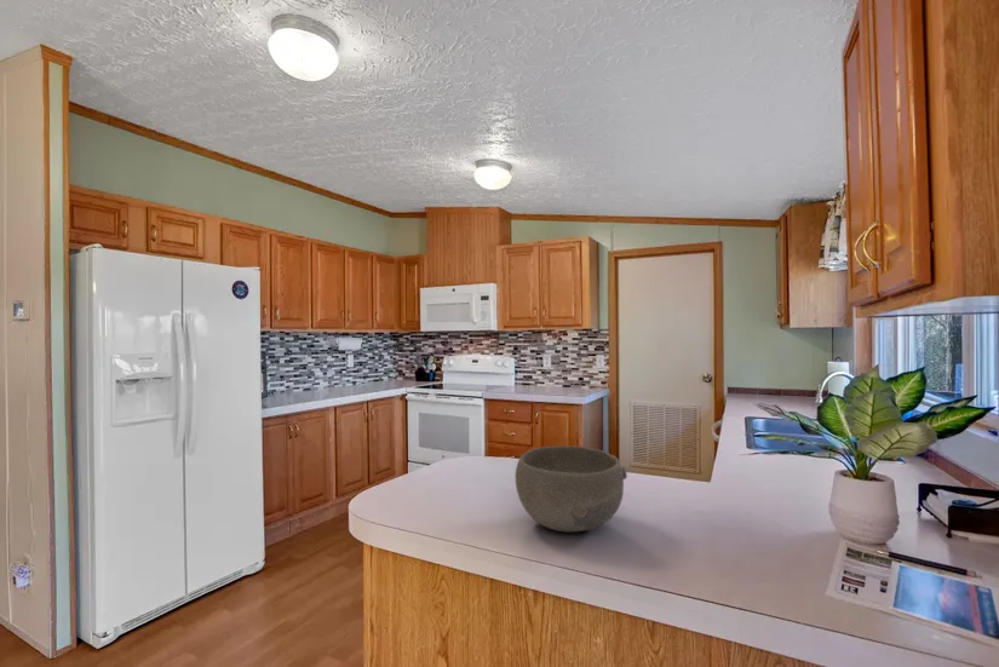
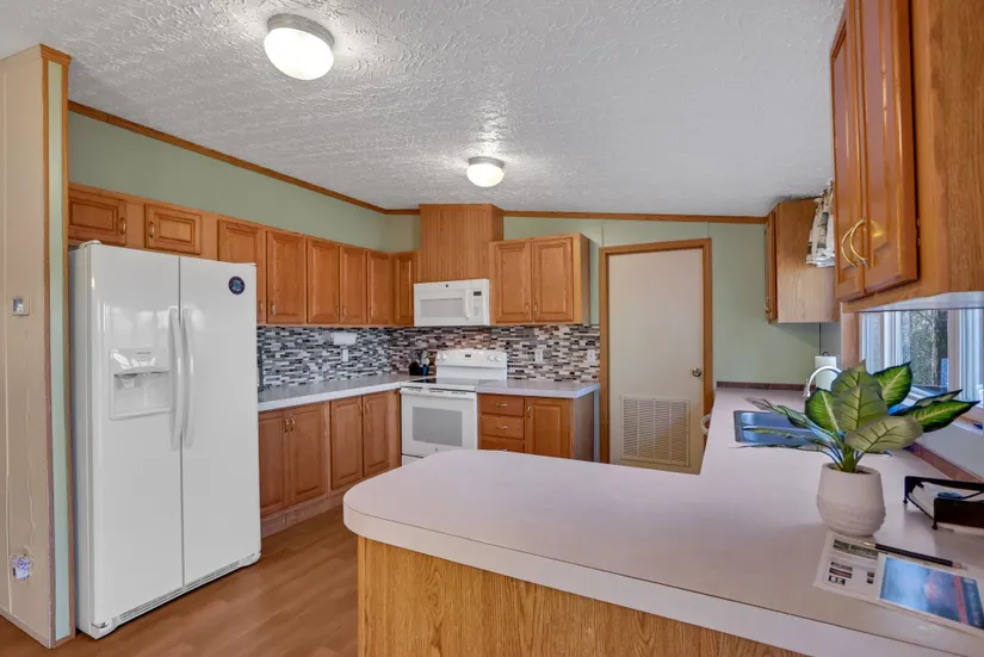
- bowl (570, 490)
